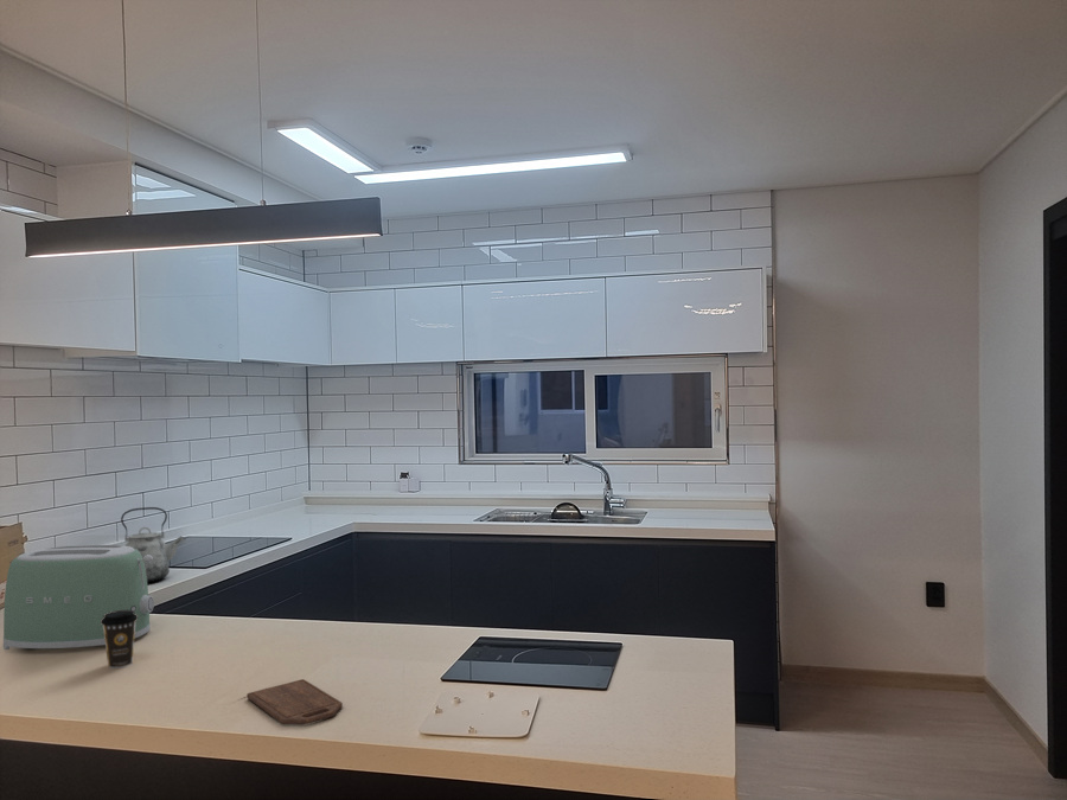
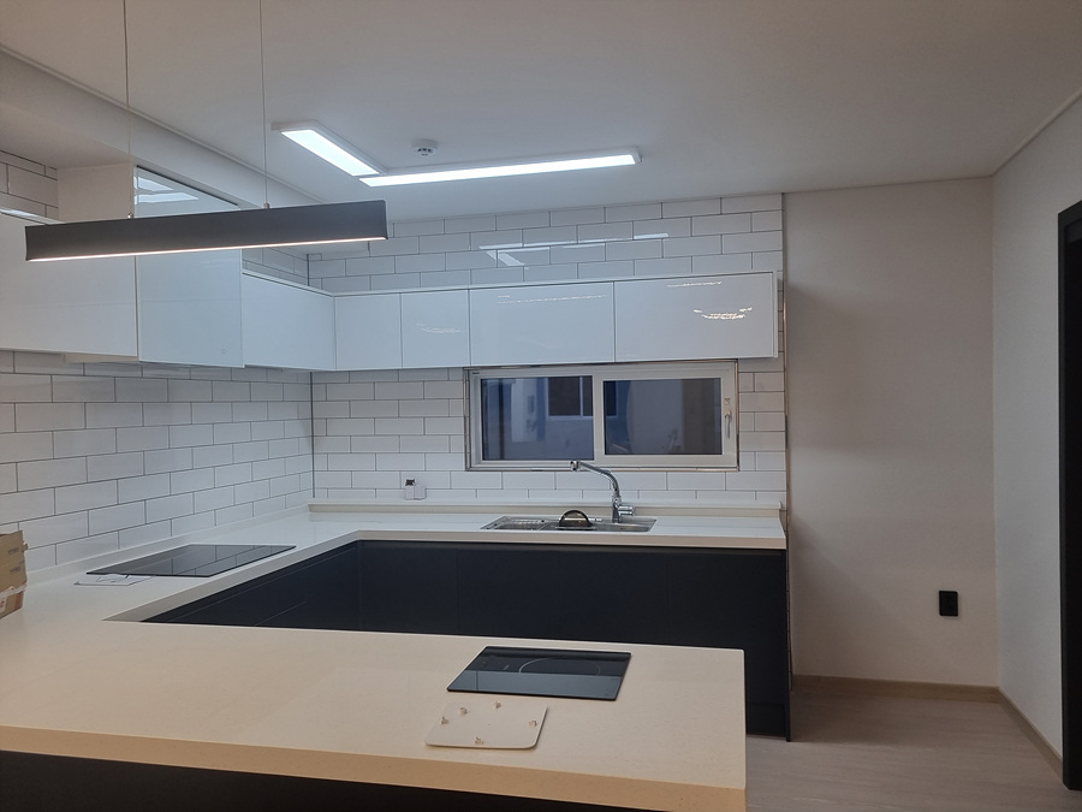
- toaster (77, 594)
- kettle (153, 543)
- coffee cup (120, 639)
- cutting board (296, 702)
